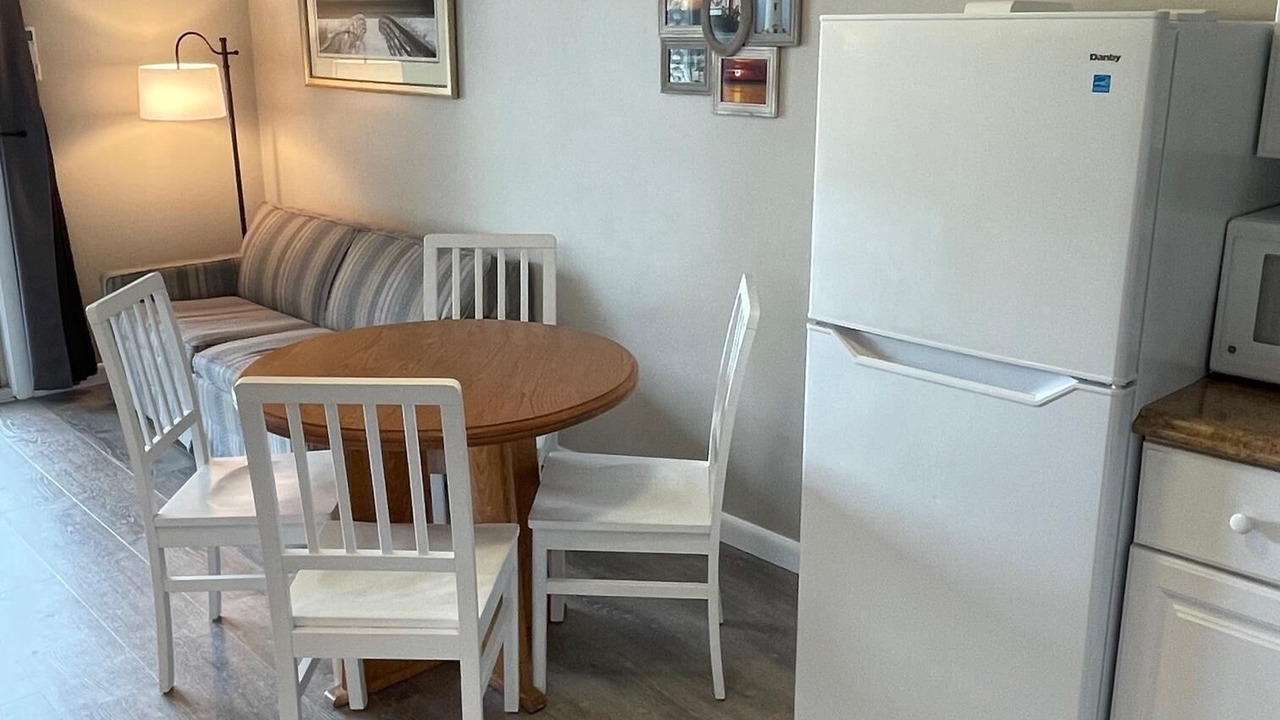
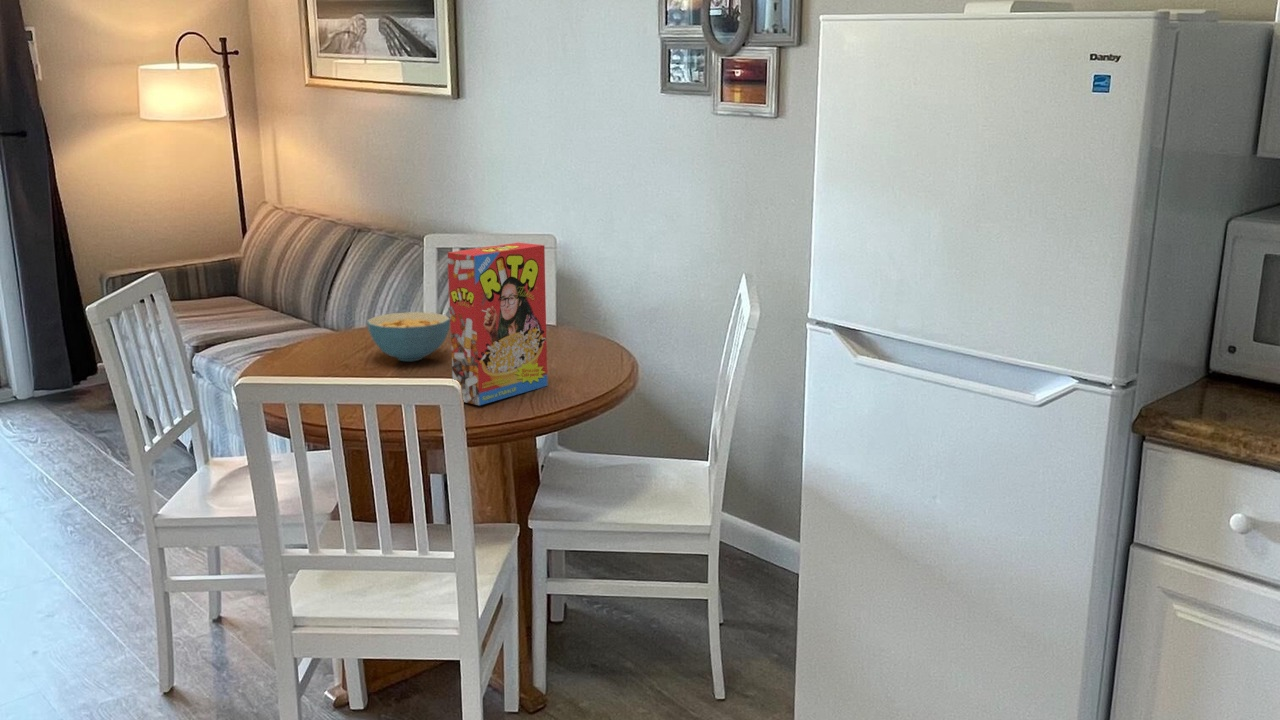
+ cereal bowl (409, 339)
+ cereal box (499, 321)
